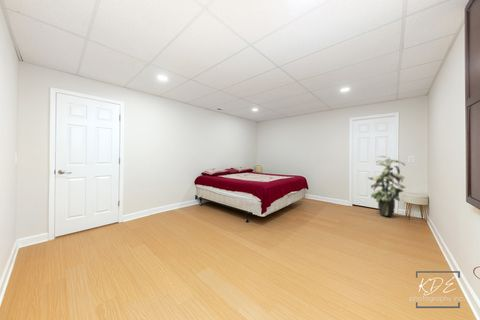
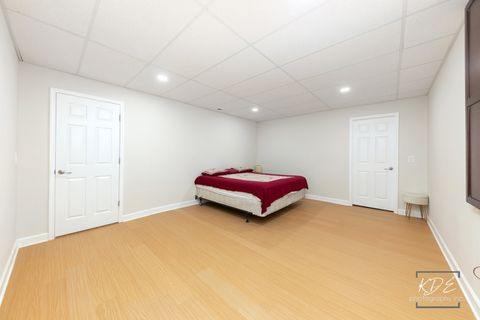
- indoor plant (386, 185)
